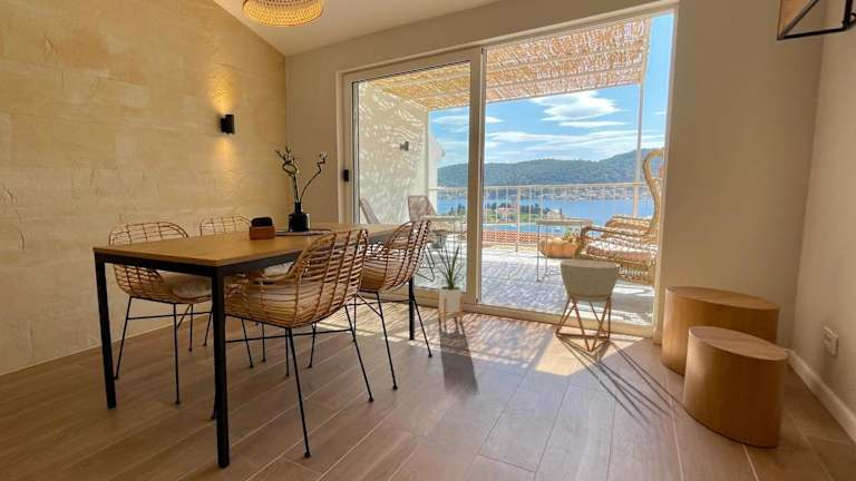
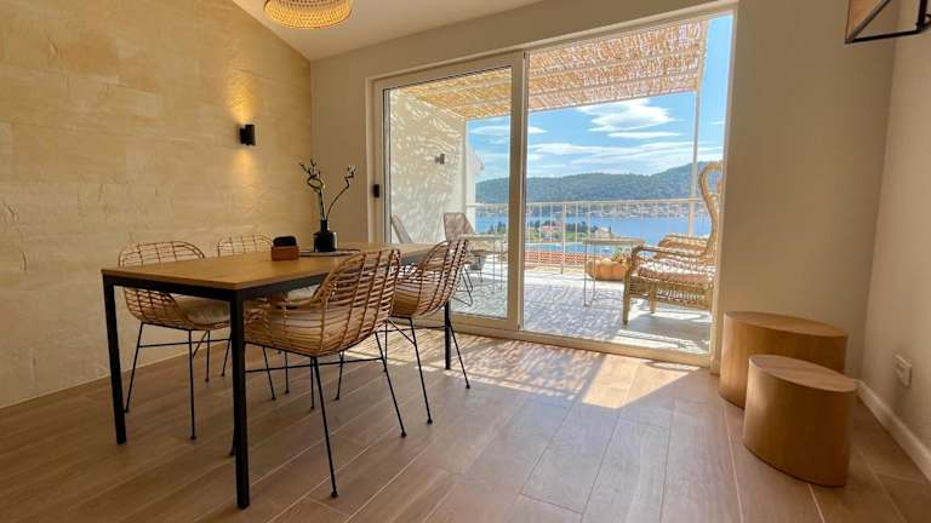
- planter (588, 302)
- house plant (451, 277)
